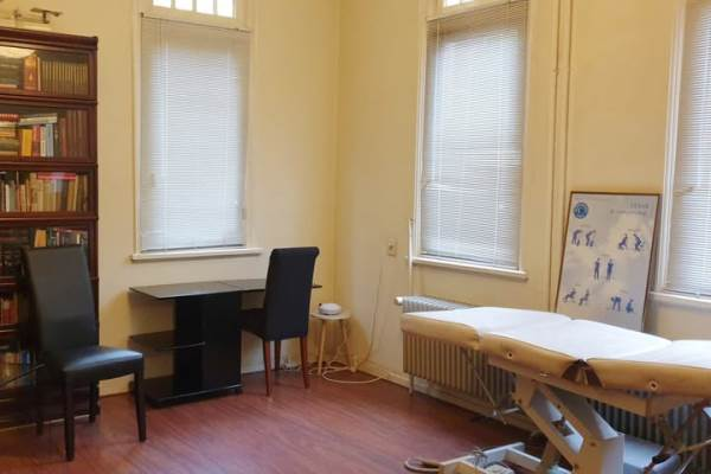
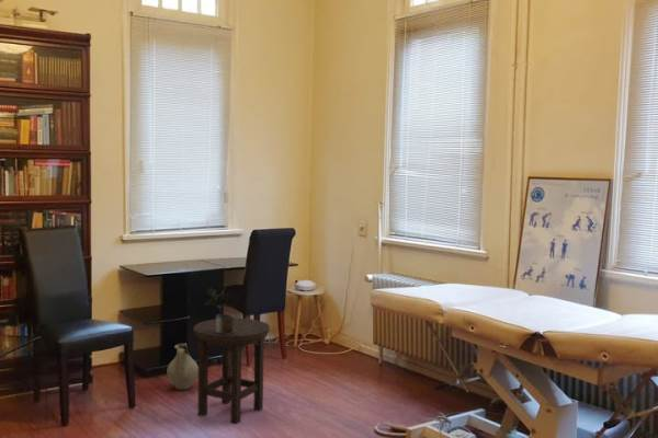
+ ceramic jug (182, 366)
+ potted plant (220, 309)
+ stool (231, 369)
